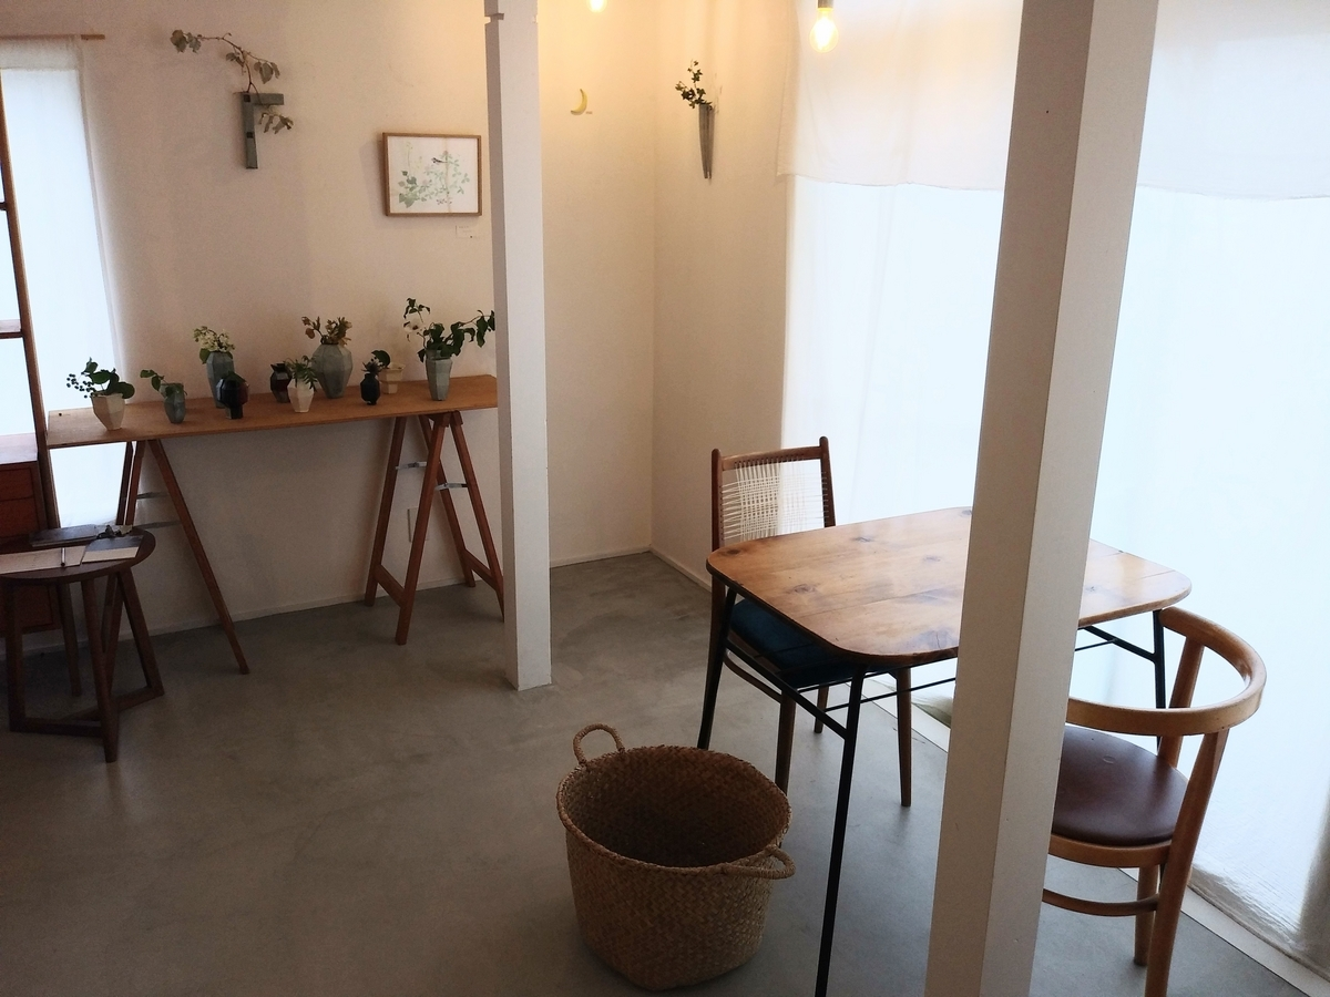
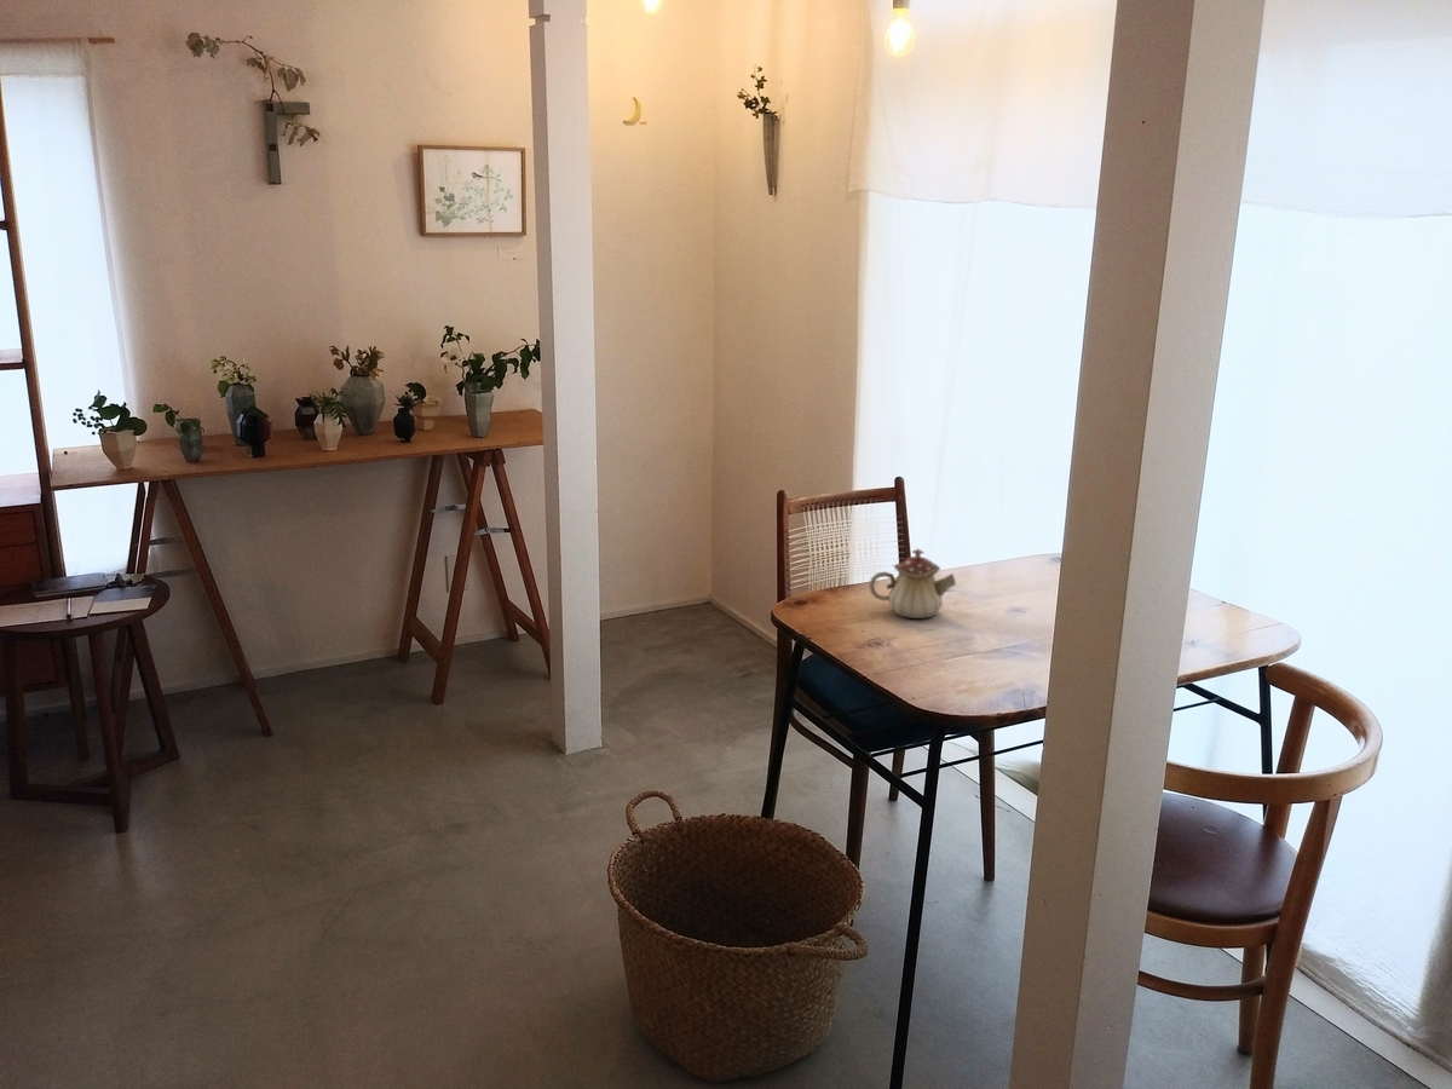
+ teapot (912, 580)
